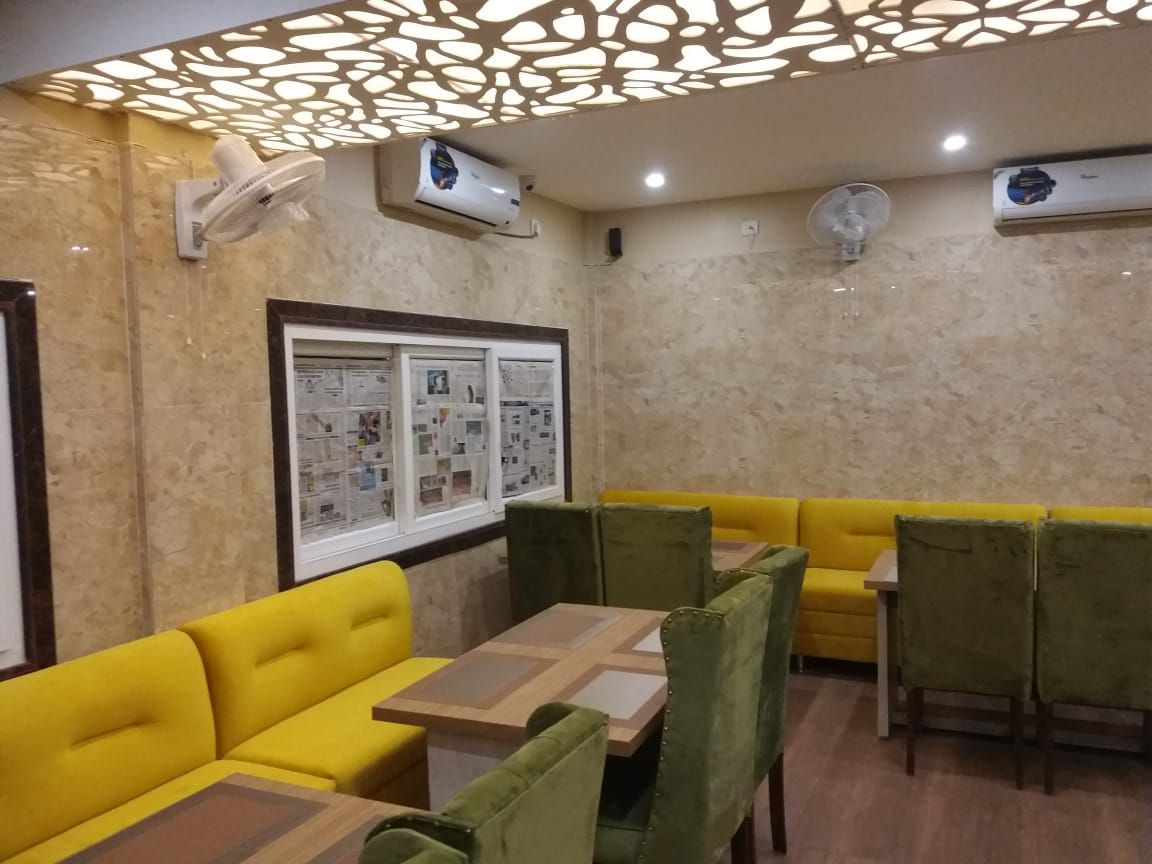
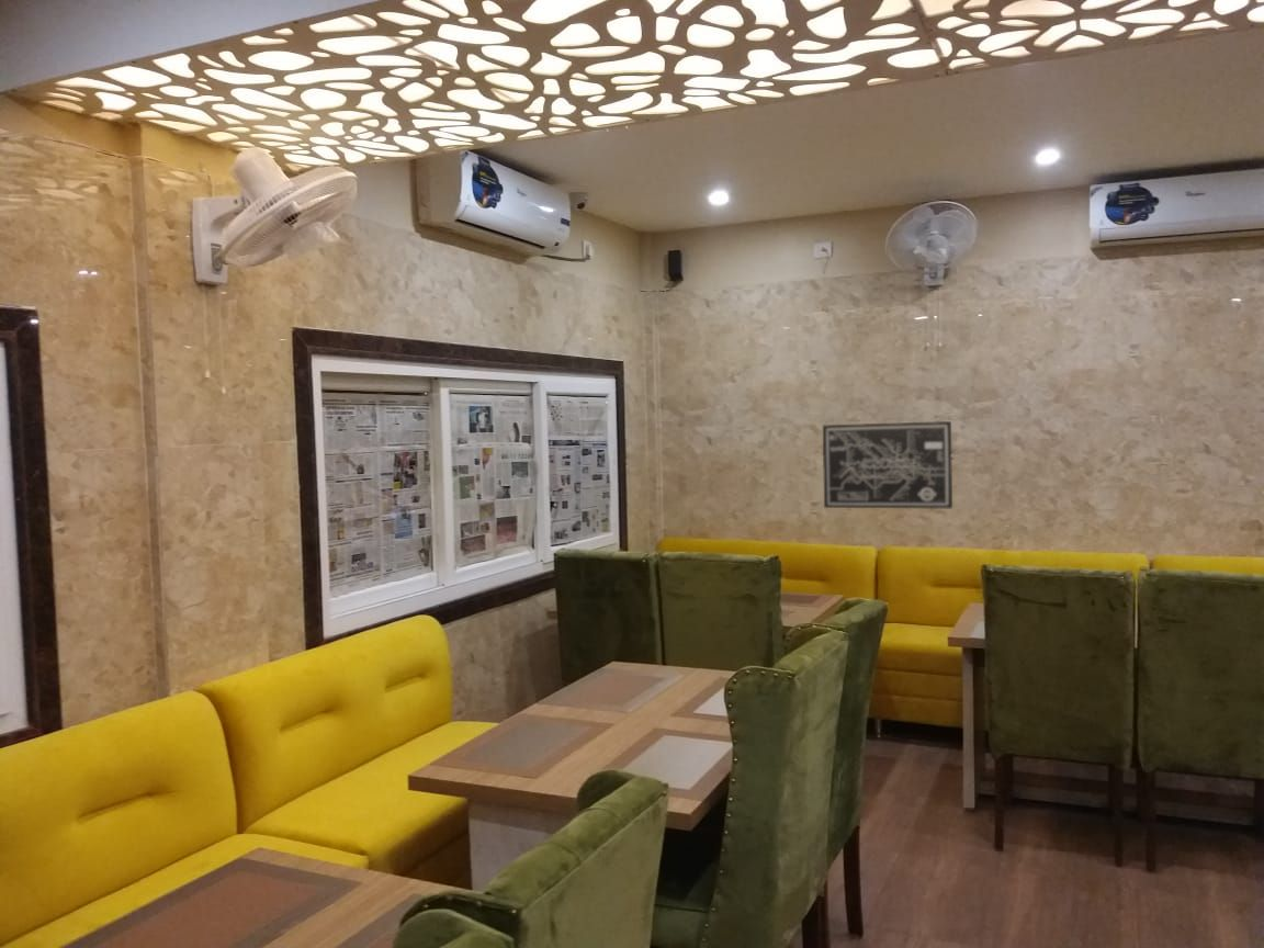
+ wall art (885, 465)
